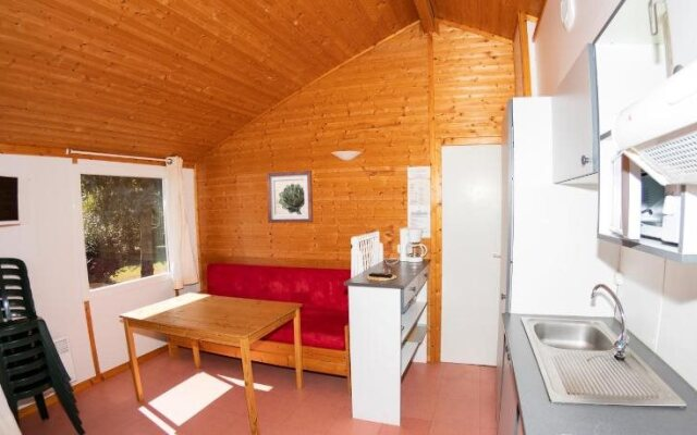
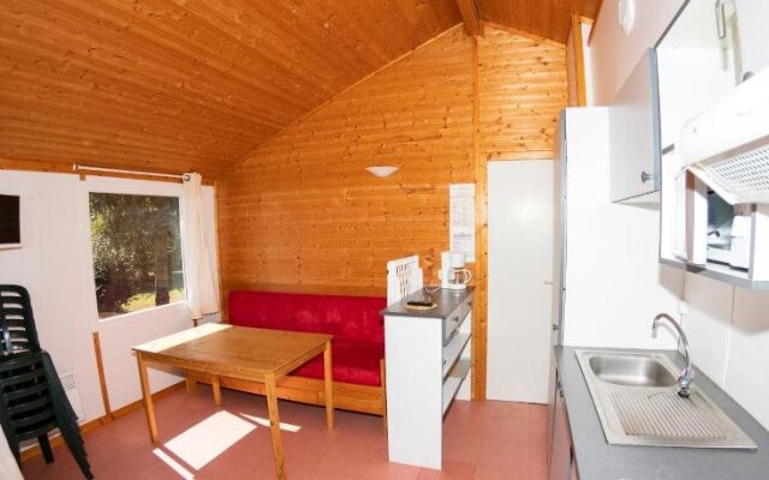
- wall art (289, 197)
